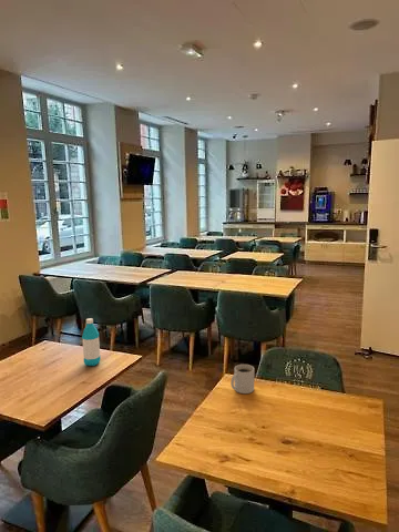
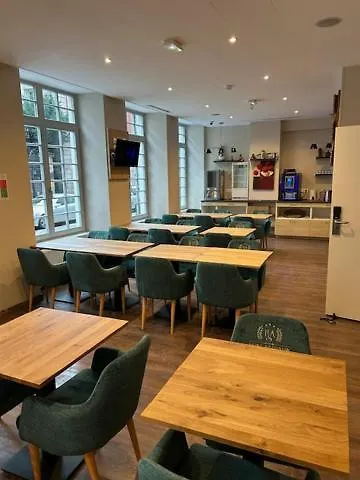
- mug (242, 378)
- water bottle (91, 341)
